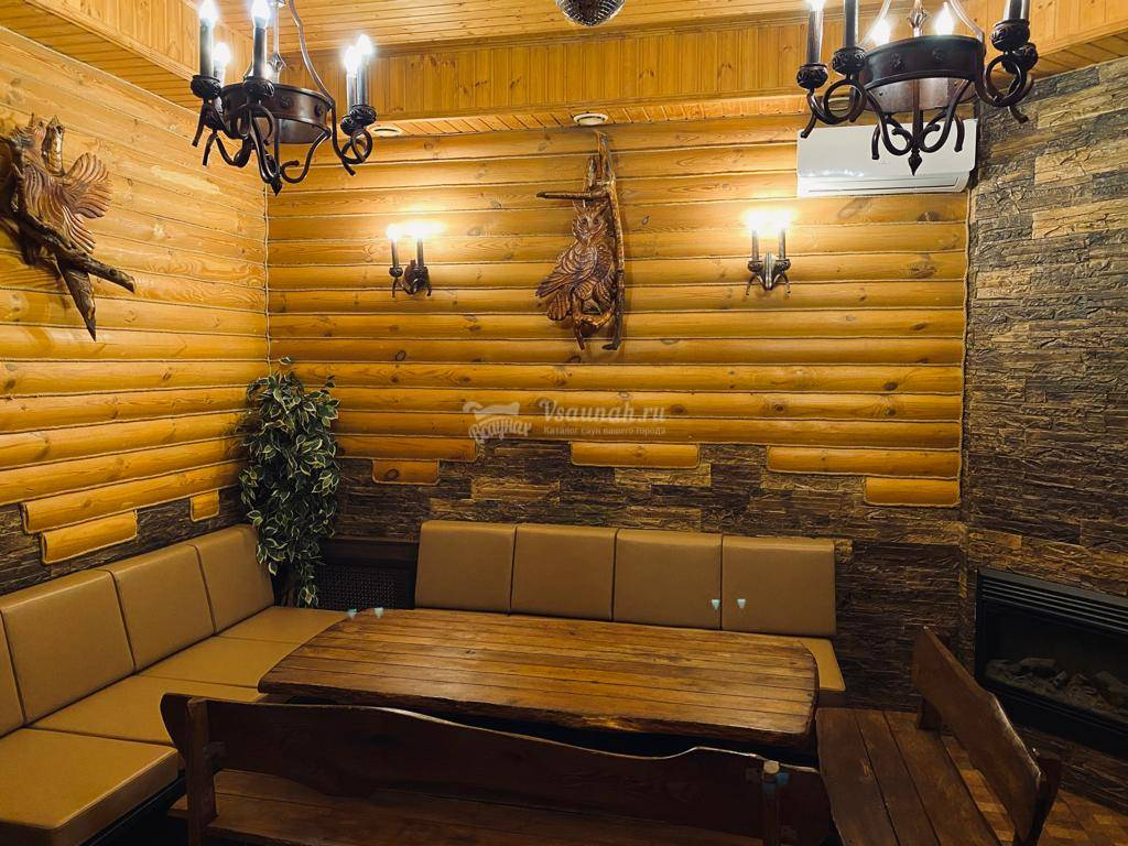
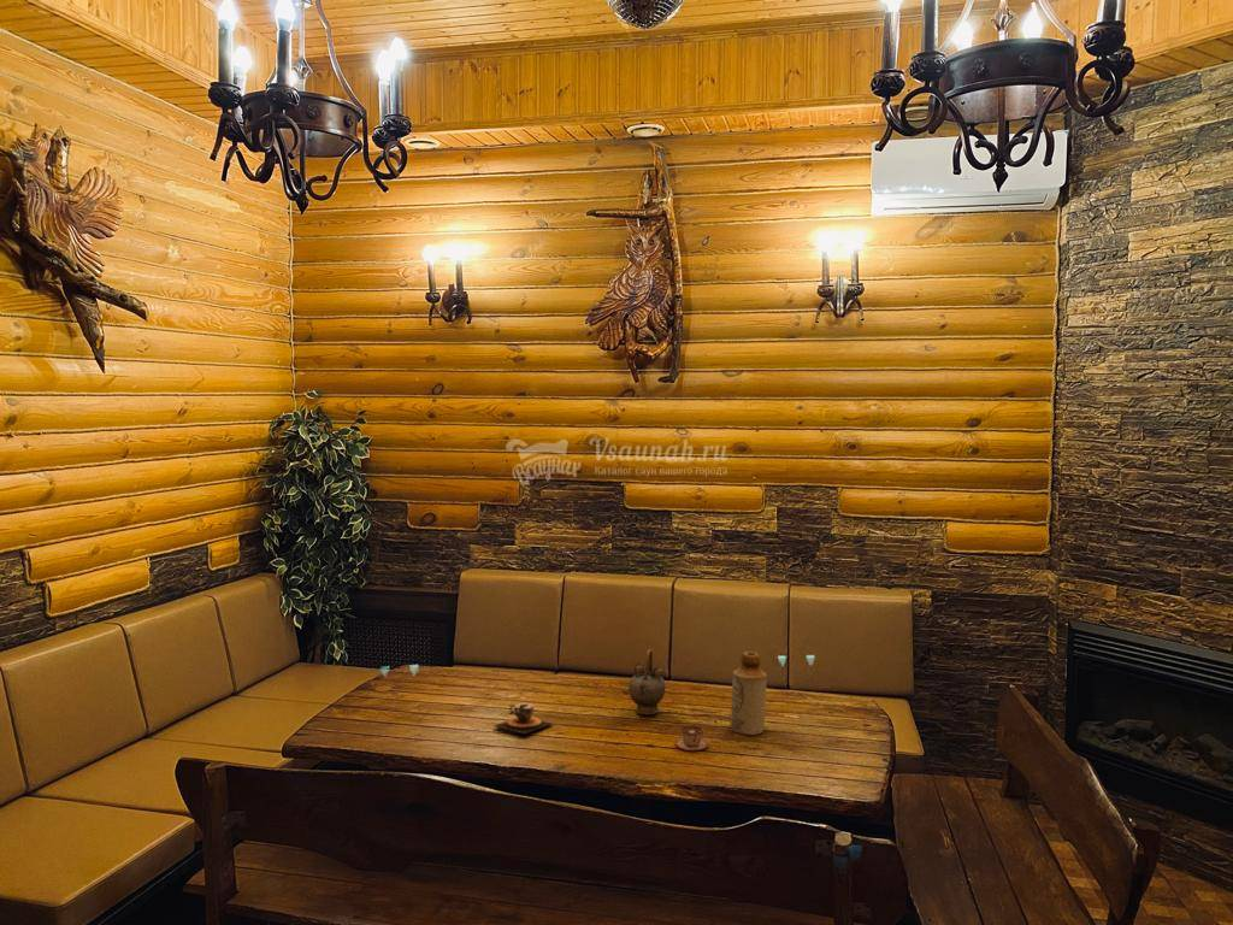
+ teacup (523, 715)
+ bottle (748, 690)
+ teapot (645, 682)
+ teacup (691, 737)
